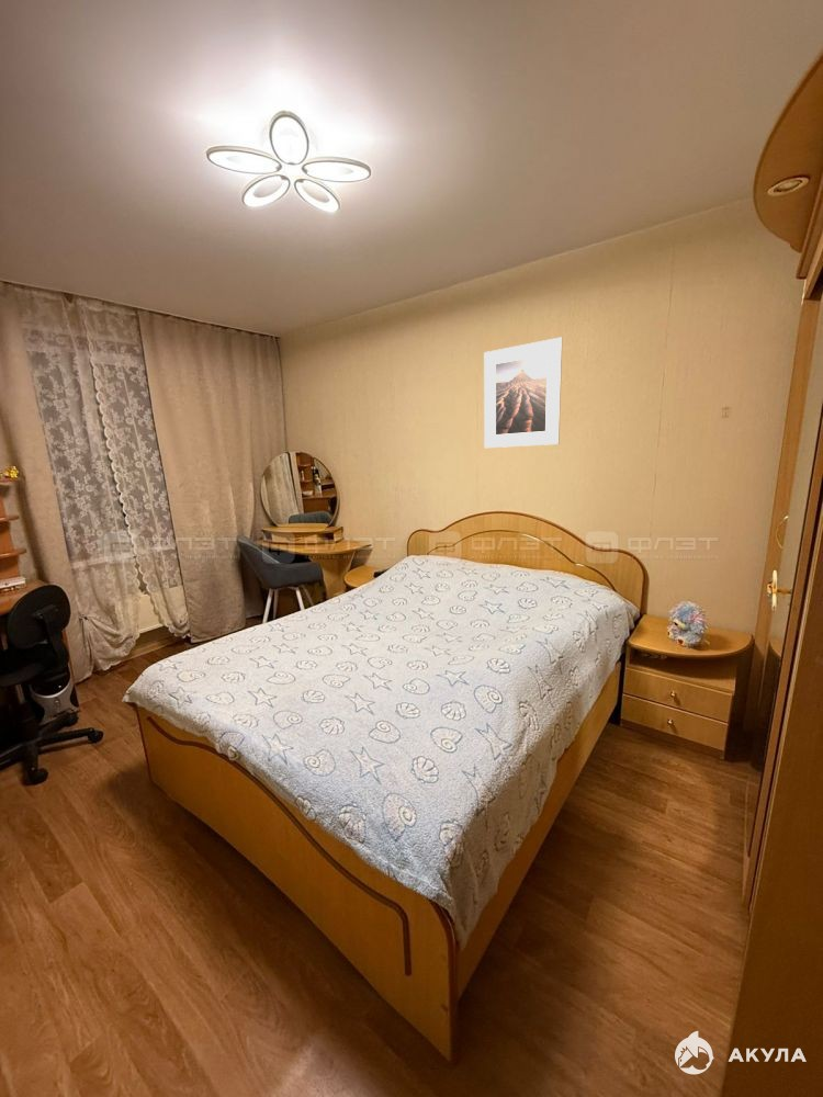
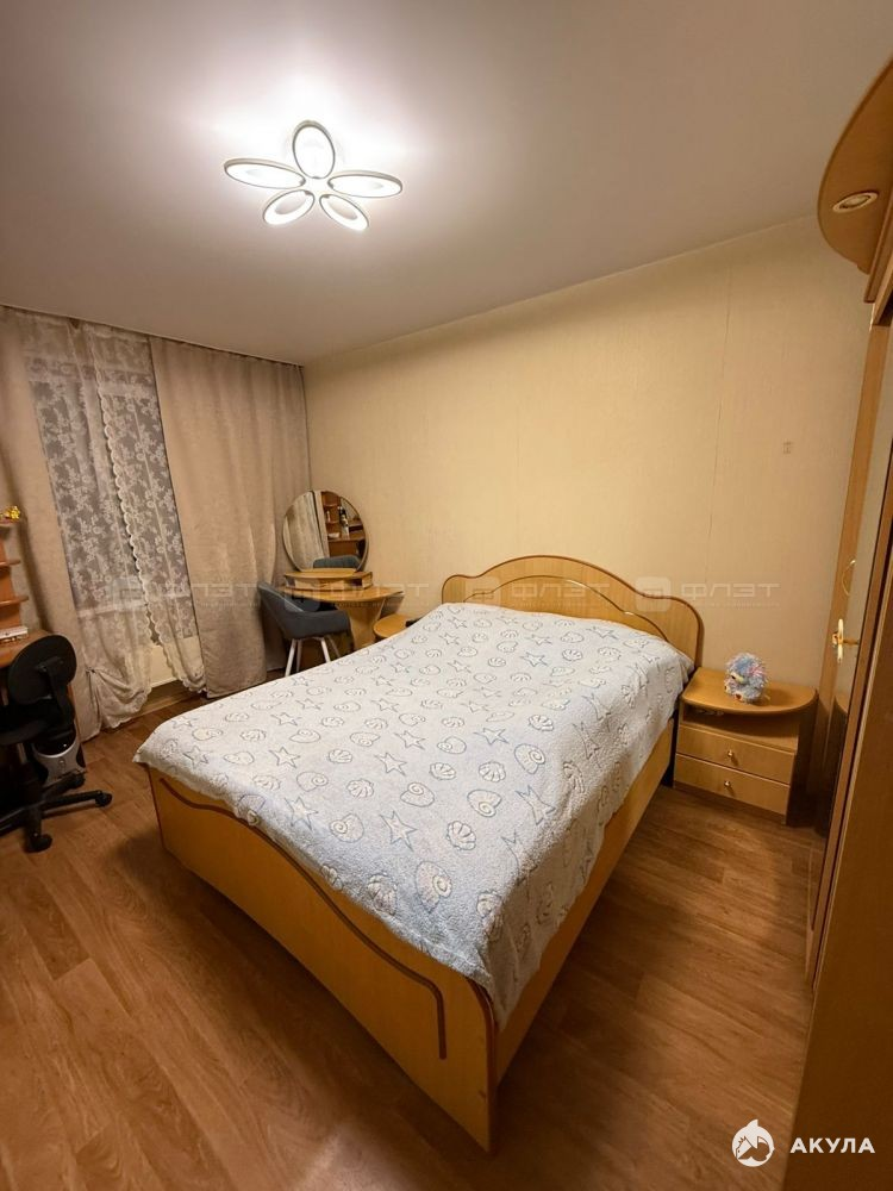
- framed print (520, 396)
